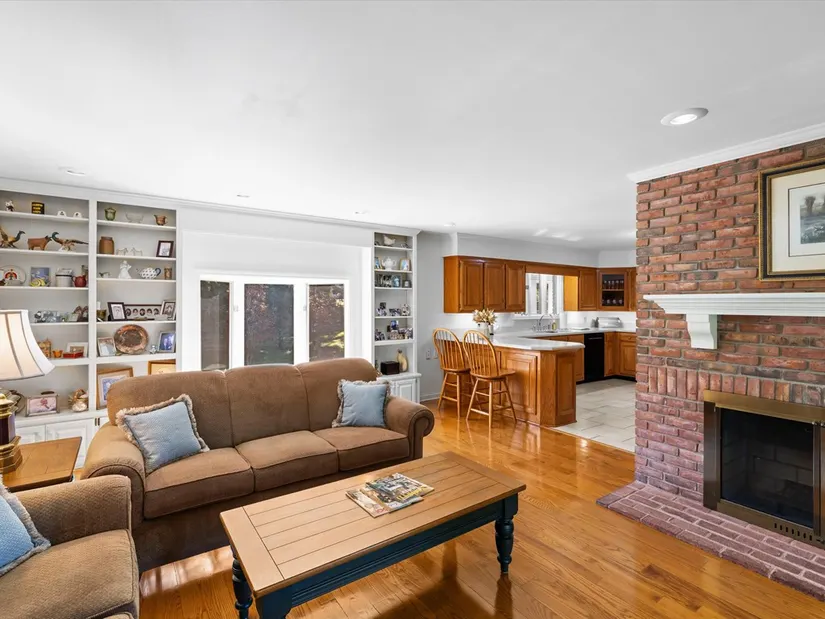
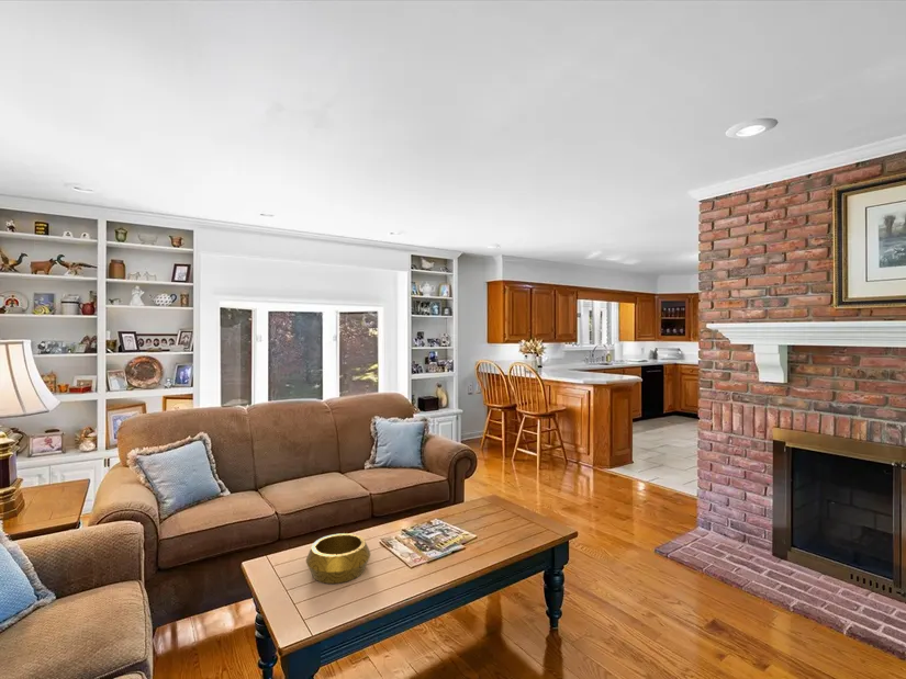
+ decorative bowl (338, 556)
